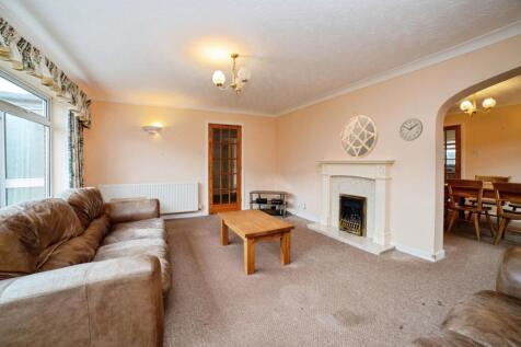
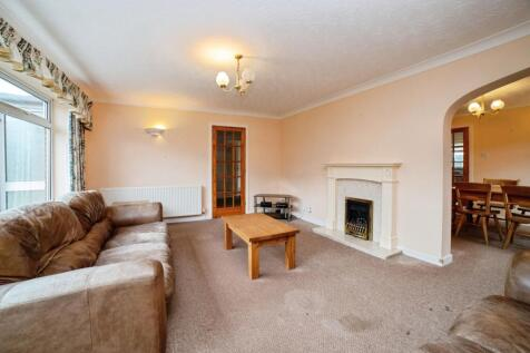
- home mirror (357, 137)
- wall clock (409, 129)
